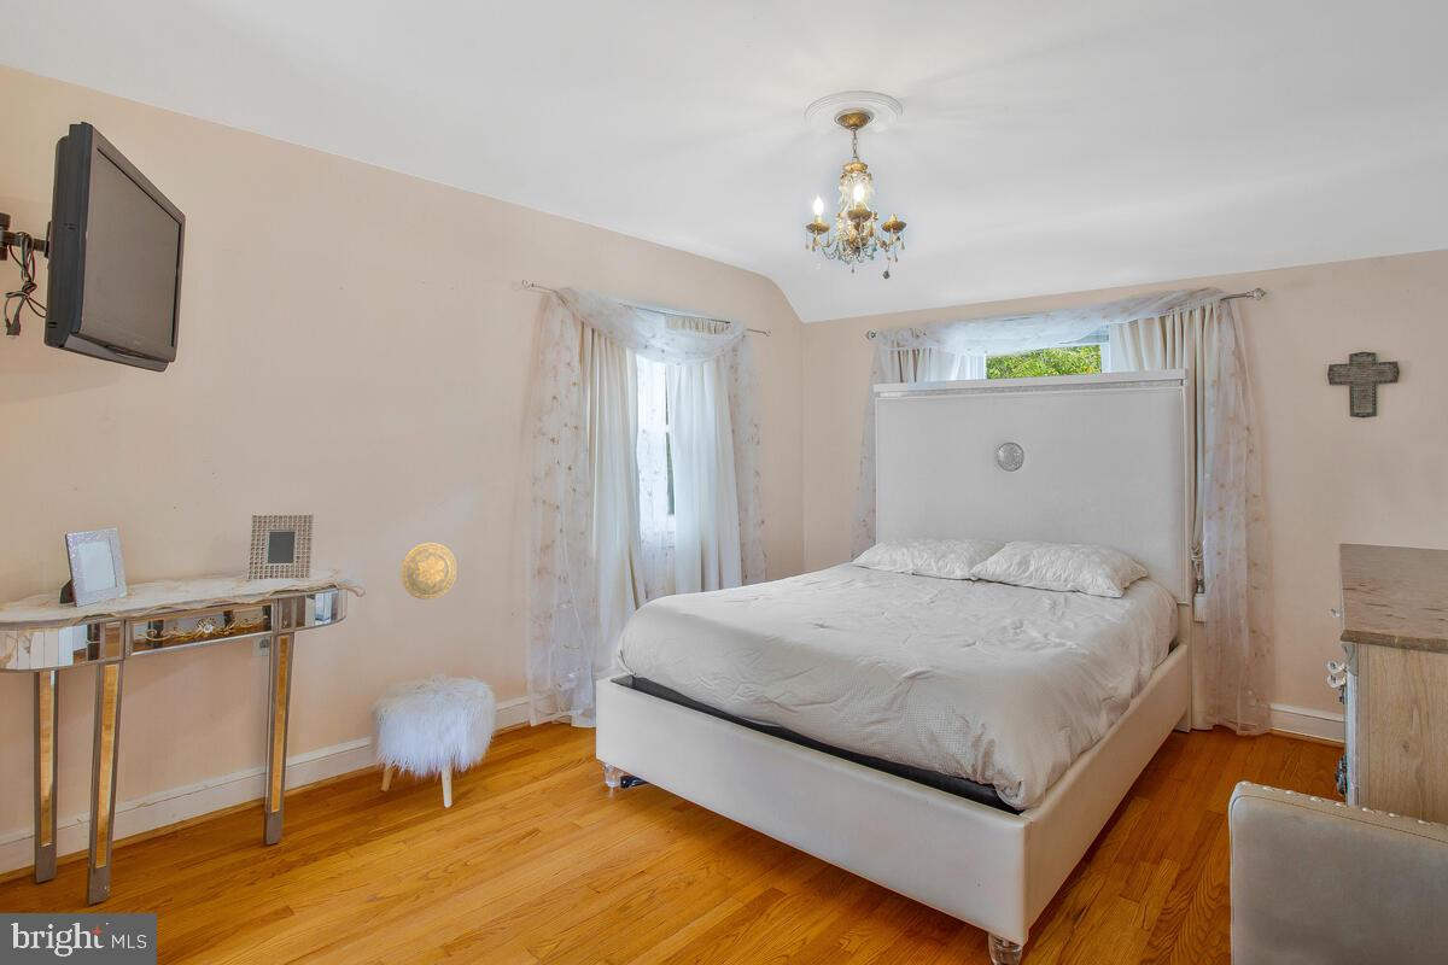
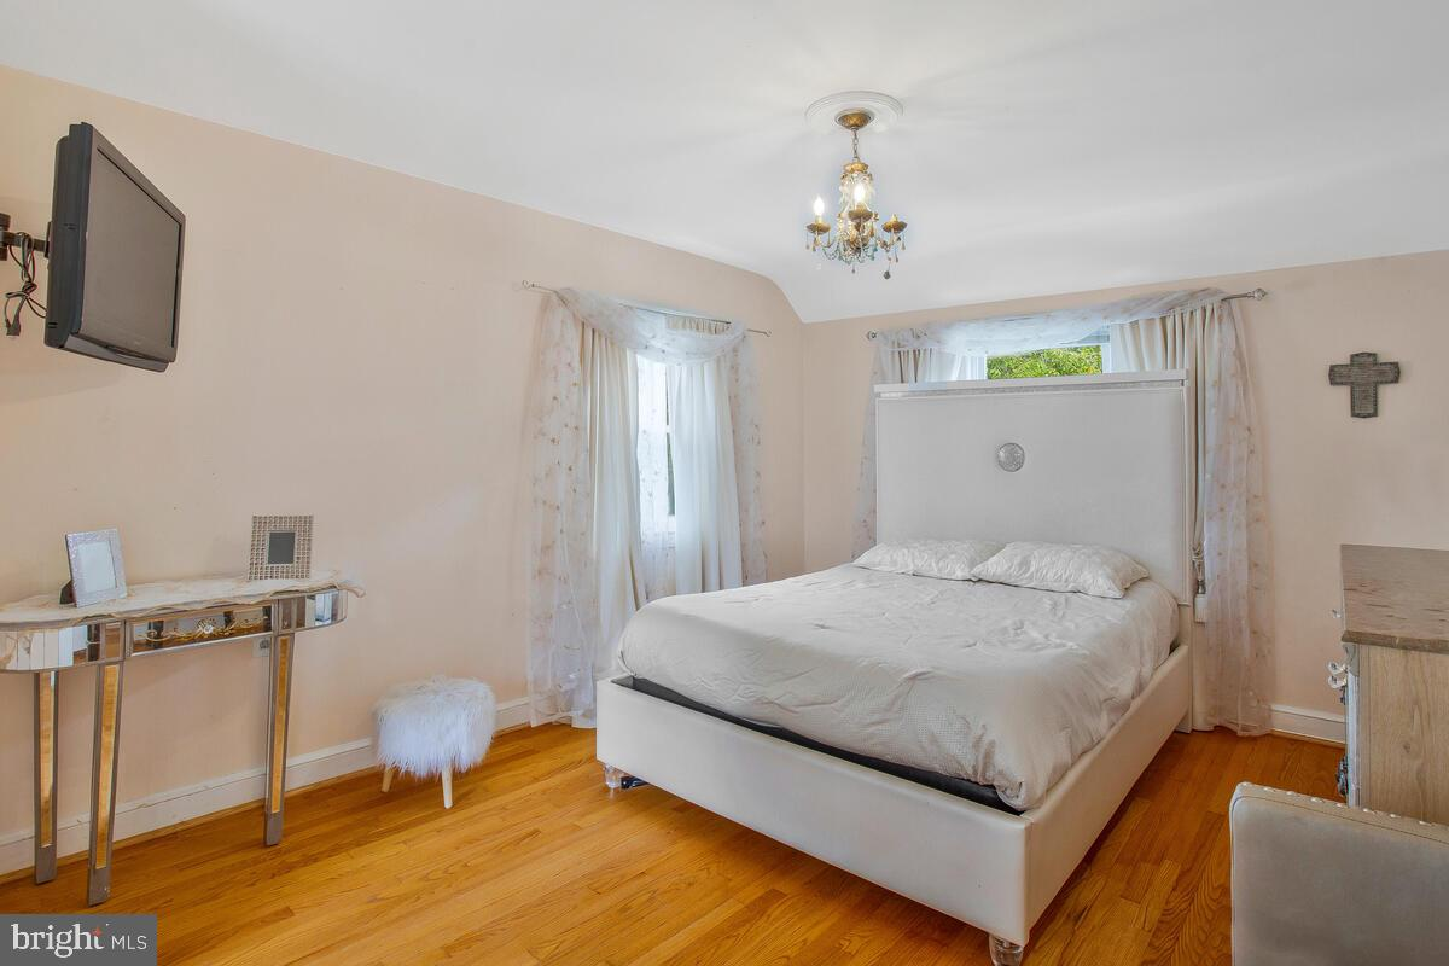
- decorative plate (430, 571)
